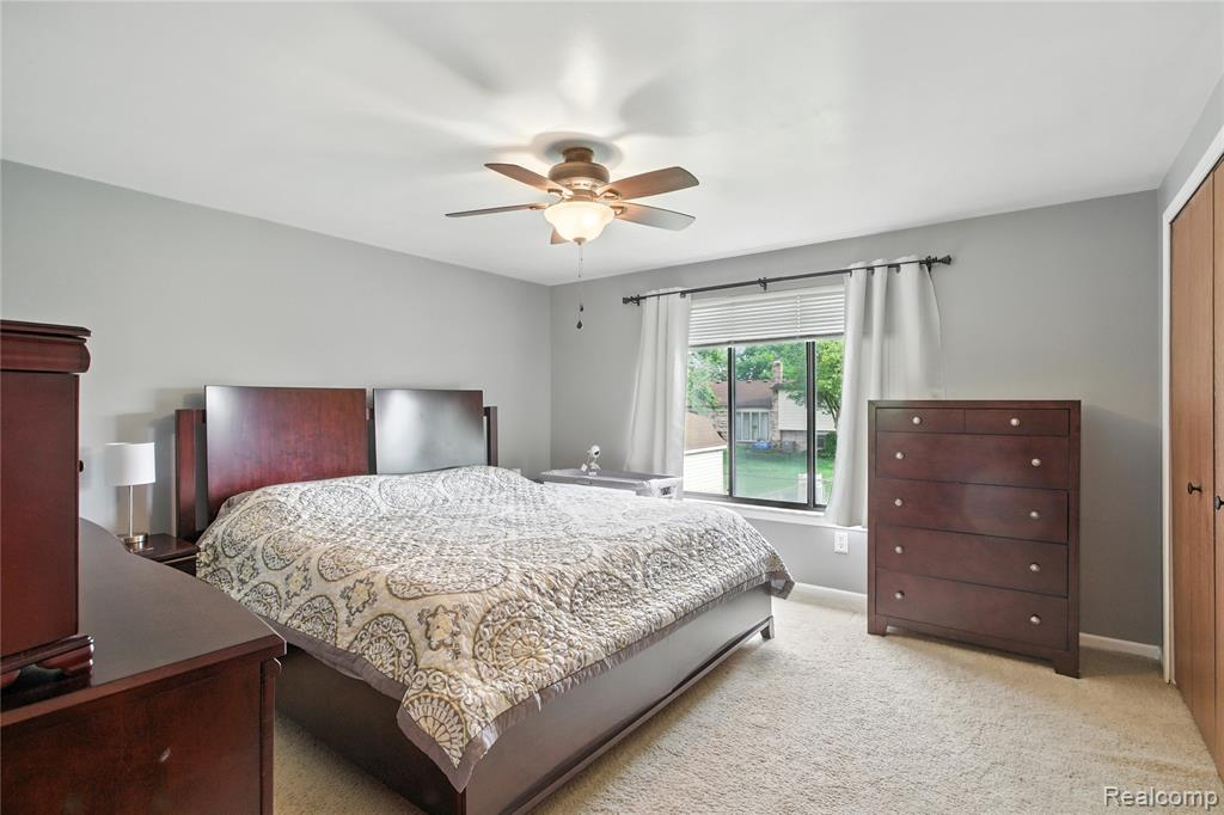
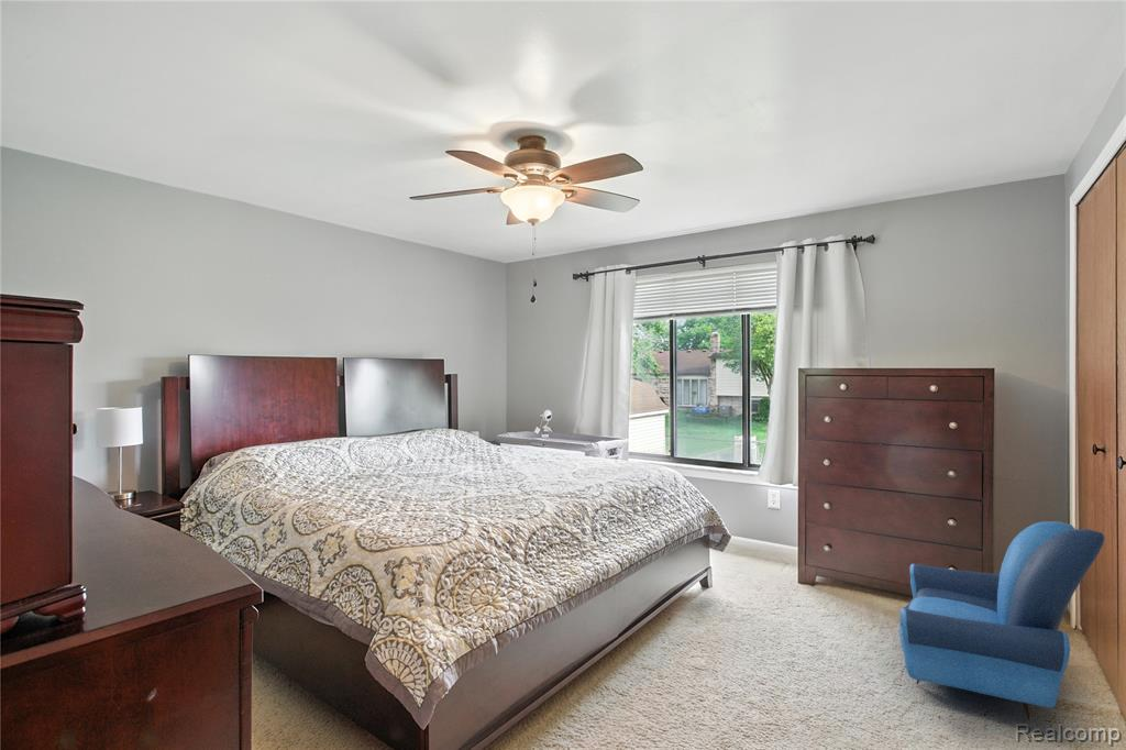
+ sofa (987, 589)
